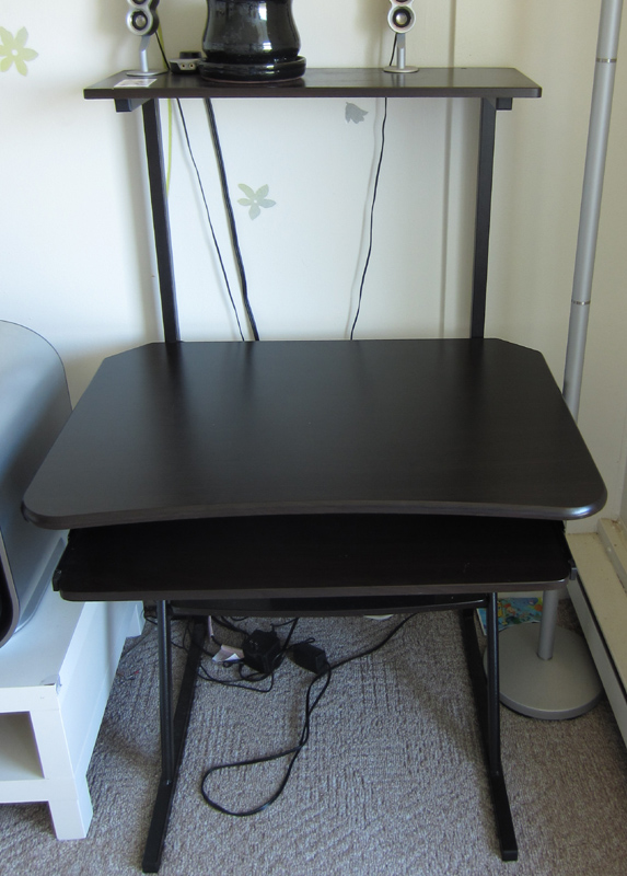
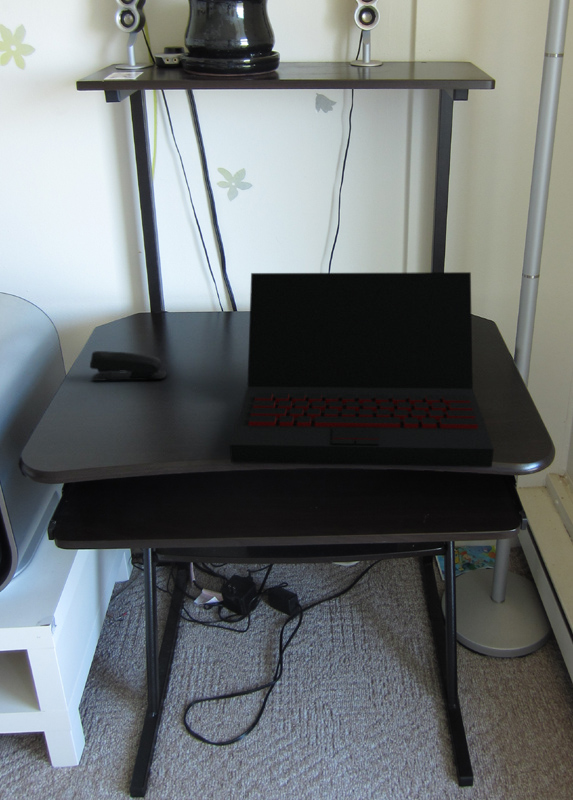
+ laptop (359, 357)
+ stapler (127, 364)
